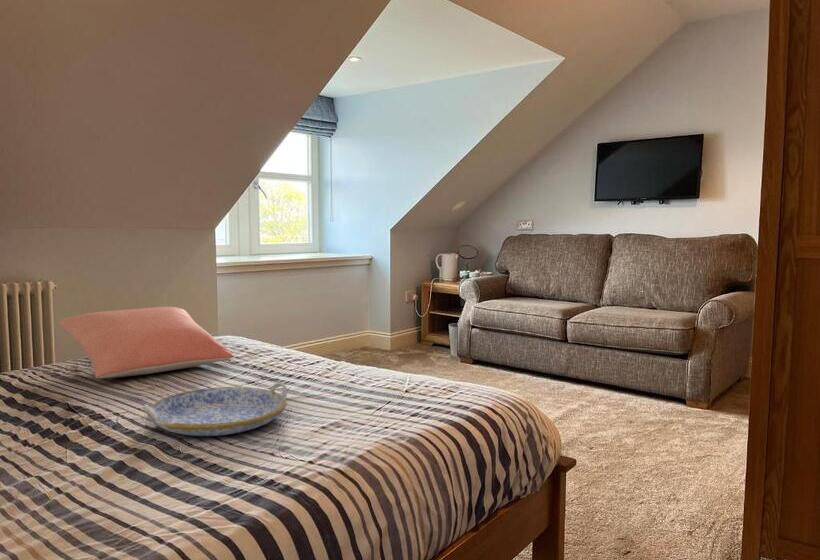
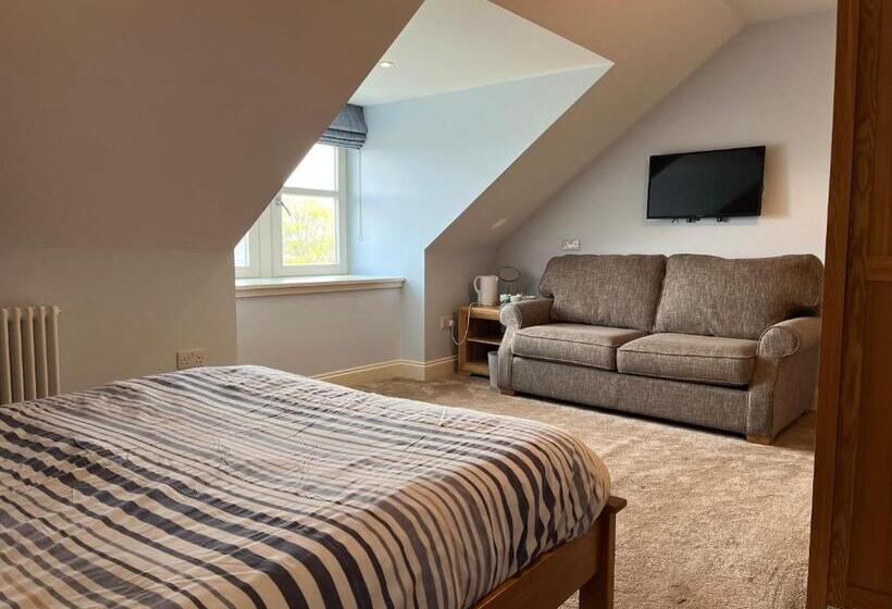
- pillow (145, 339)
- serving tray (219, 407)
